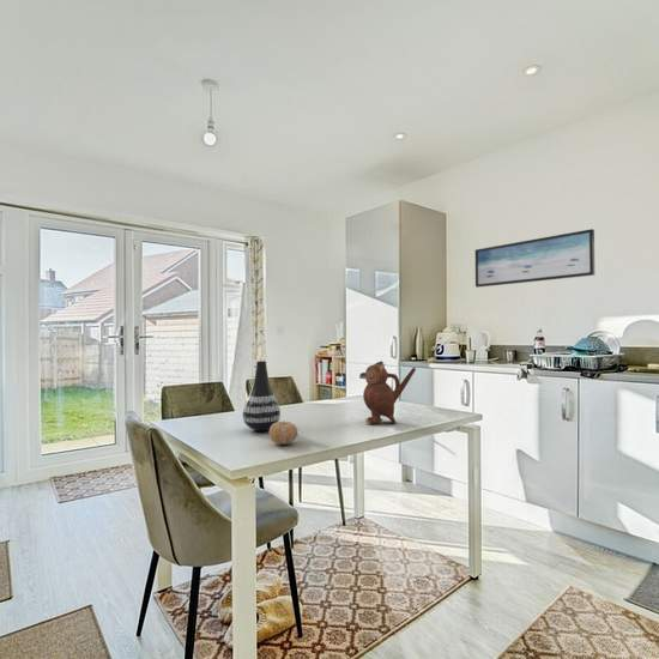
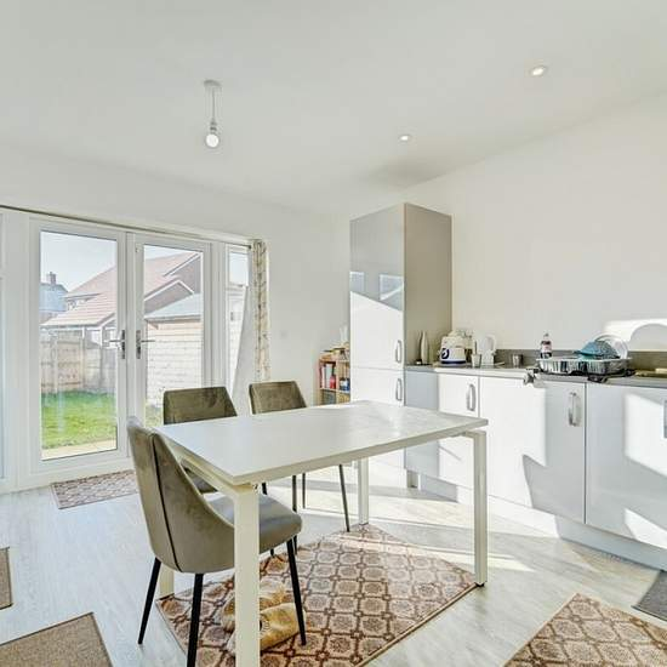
- fruit (283, 433)
- vase (261, 395)
- wall art (528, 261)
- teapot (386, 391)
